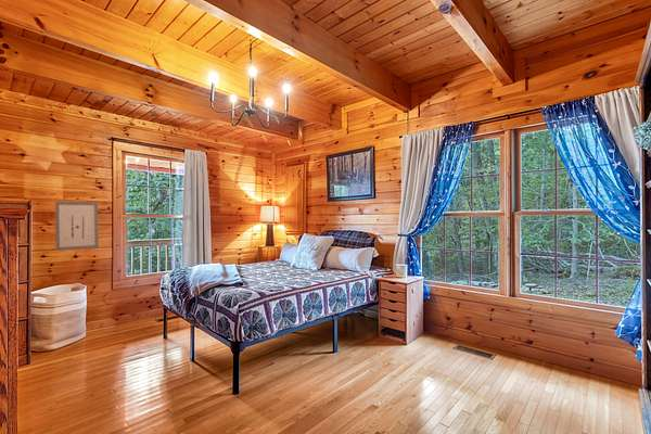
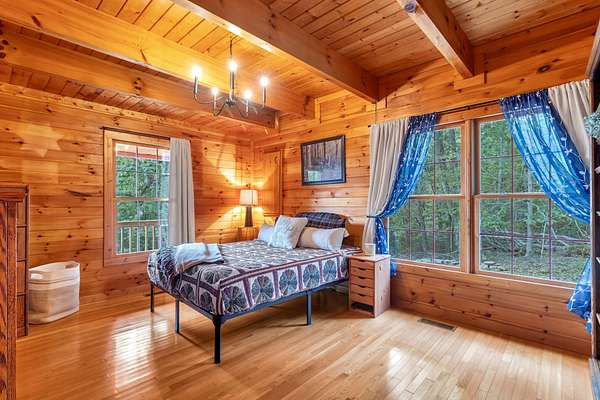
- wall art (77, 225)
